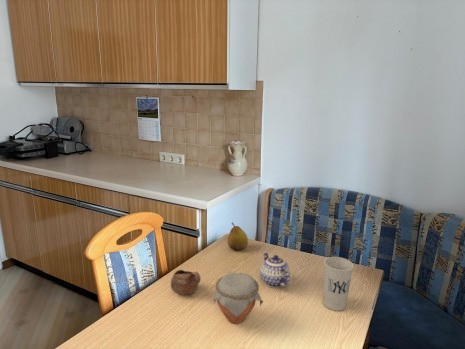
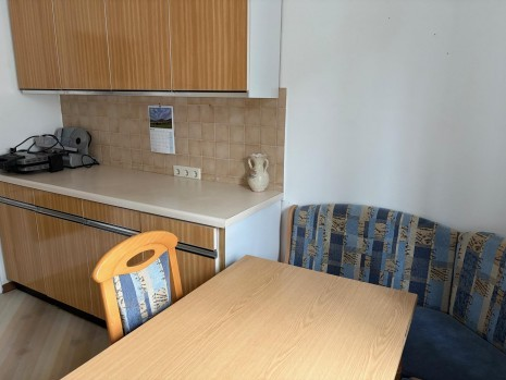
- teapot (275, 269)
- cup (336, 284)
- jar (235, 299)
- fruit (237, 235)
- cup (185, 280)
